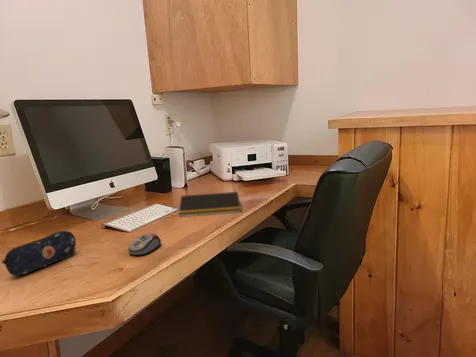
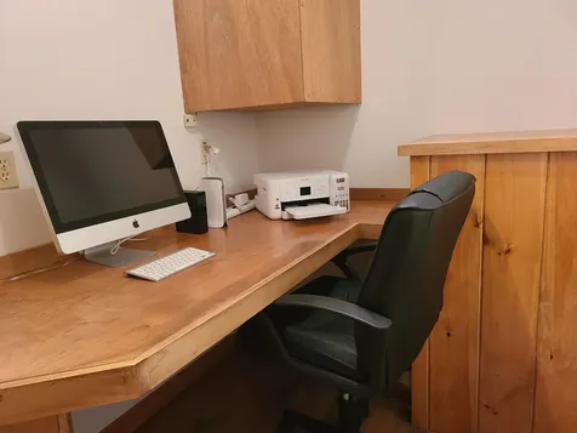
- computer mouse (144, 242)
- pencil case (43, 252)
- notepad (210, 204)
